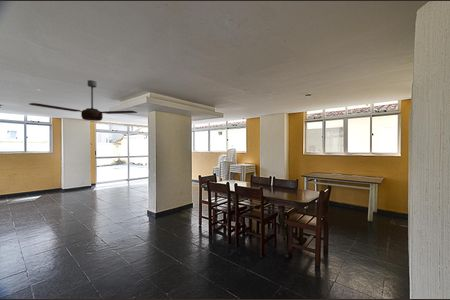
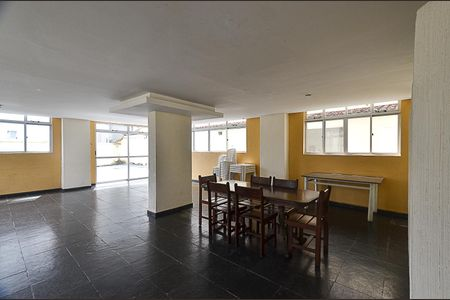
- ceiling fan (91, 101)
